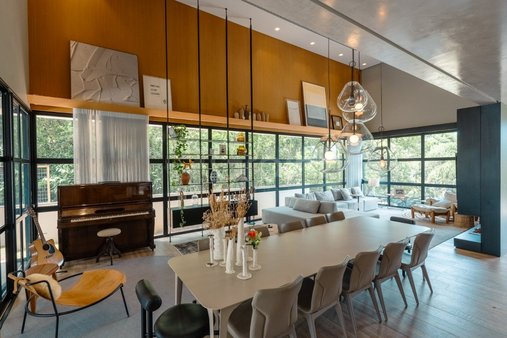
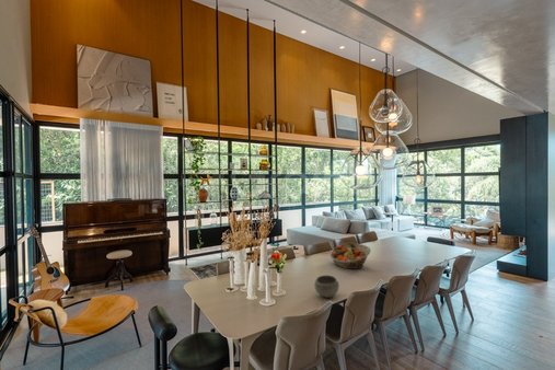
+ bowl (326, 287)
+ fruit basket (349, 255)
